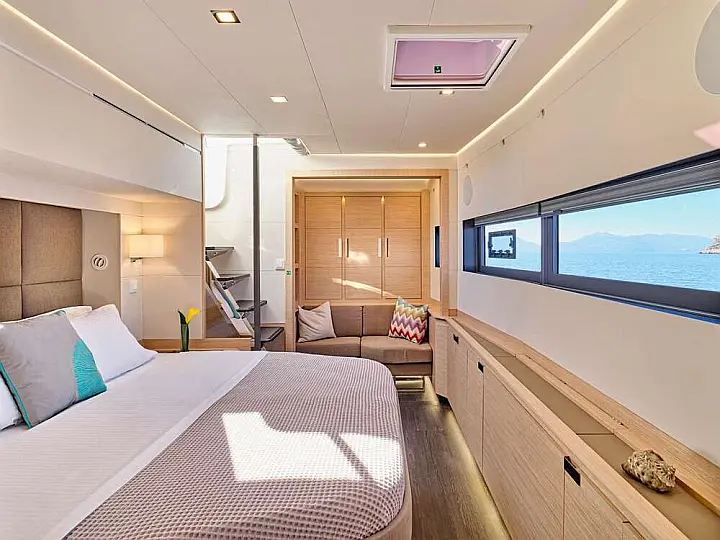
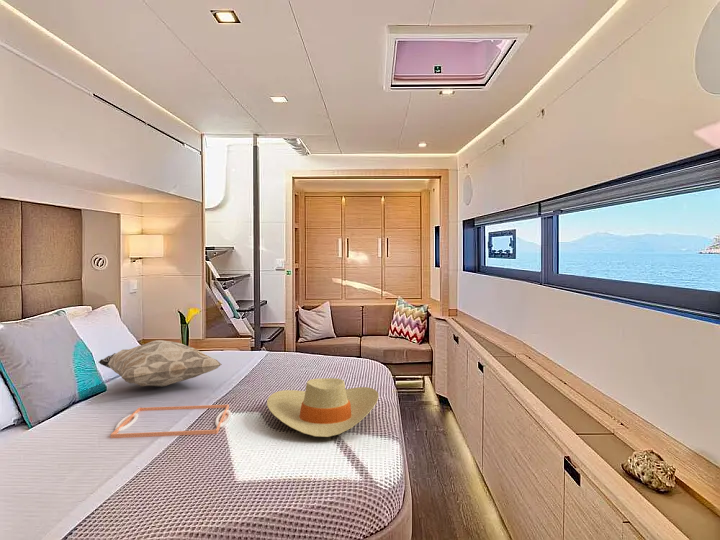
+ straw hat (323, 399)
+ decorative pillow (159, 363)
+ serving tray (175, 431)
